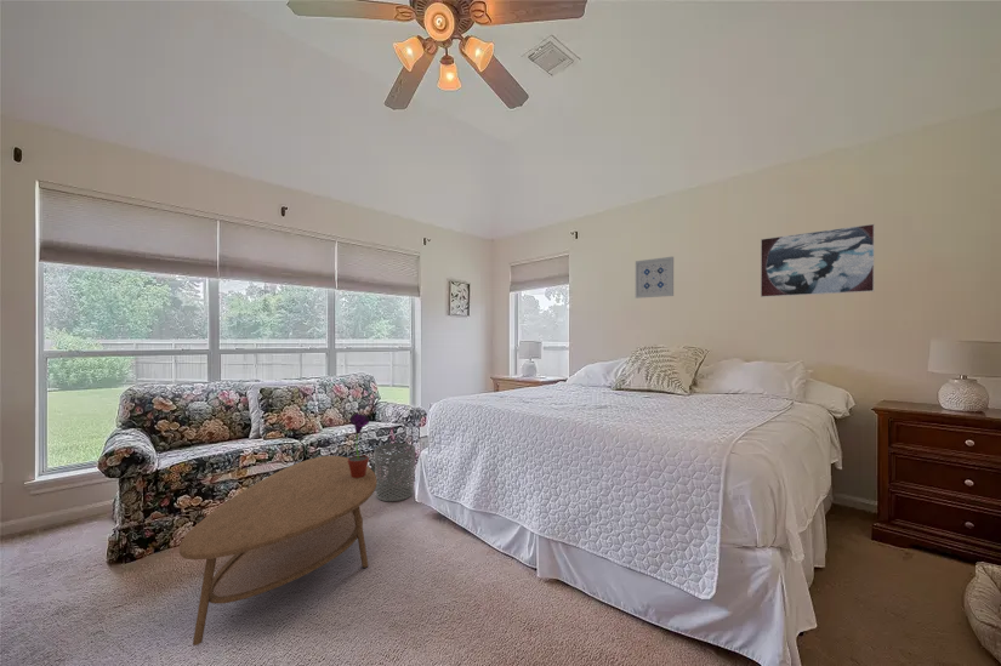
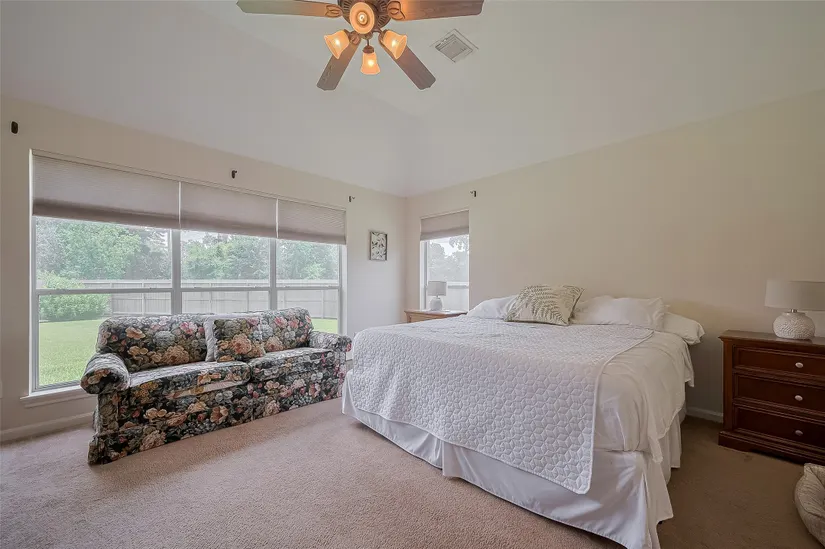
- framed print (813, 263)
- coffee table (307, 528)
- waste bin (394, 472)
- potted flower (356, 444)
- wall art (654, 278)
